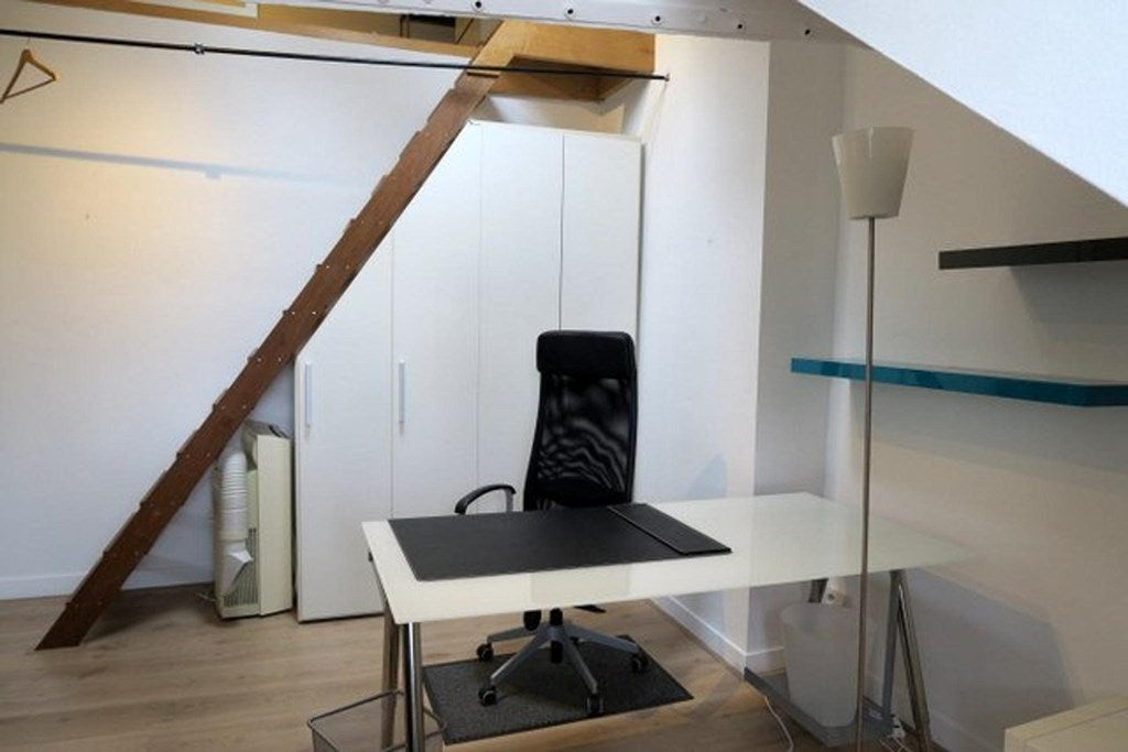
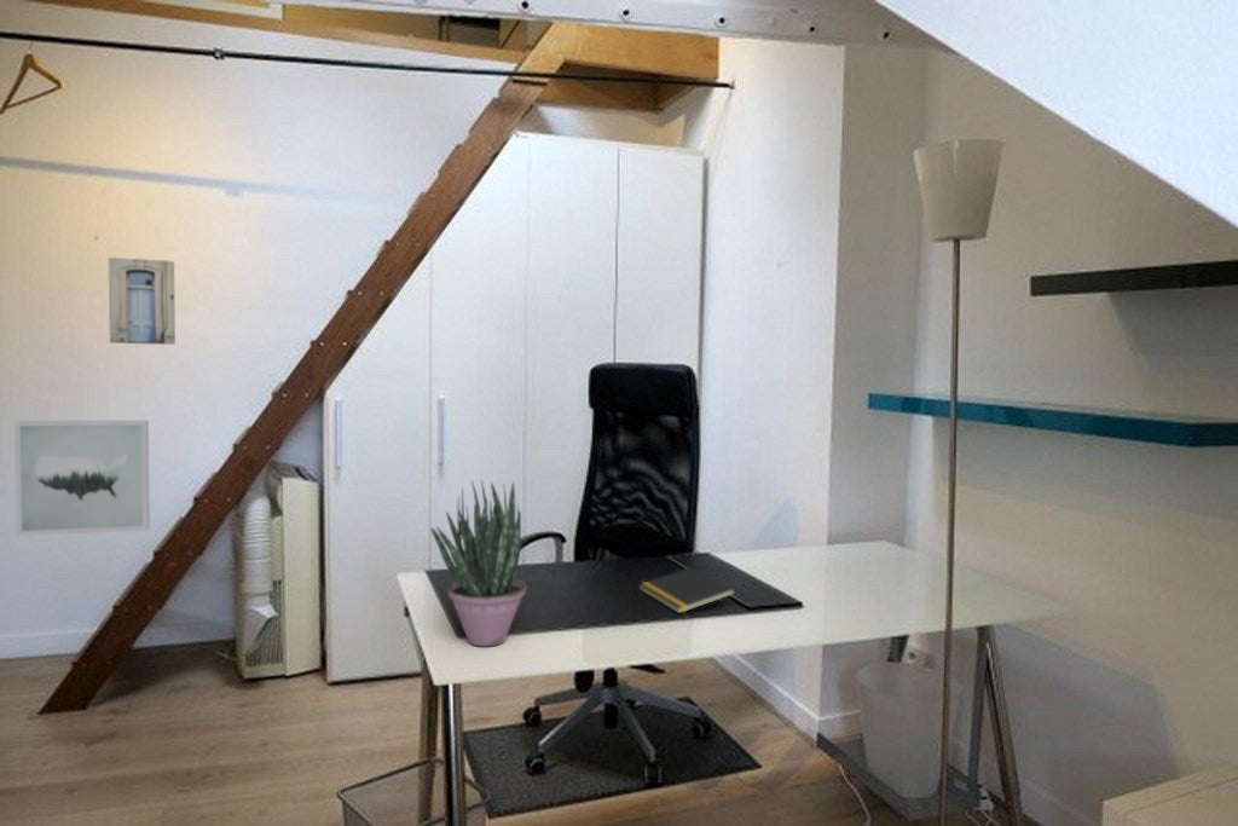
+ wall art (83, 476)
+ potted plant (481, 559)
+ wall art (141, 301)
+ notepad (684, 589)
